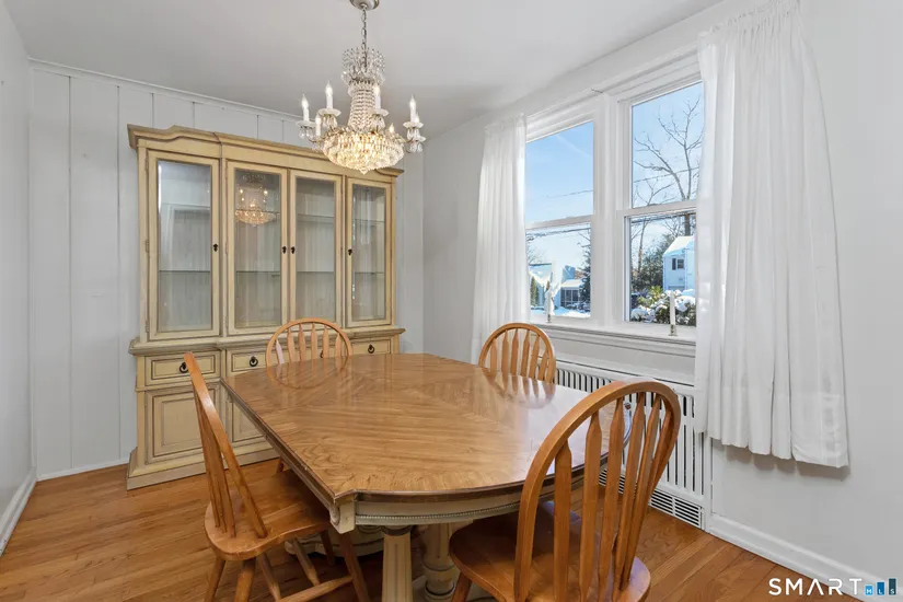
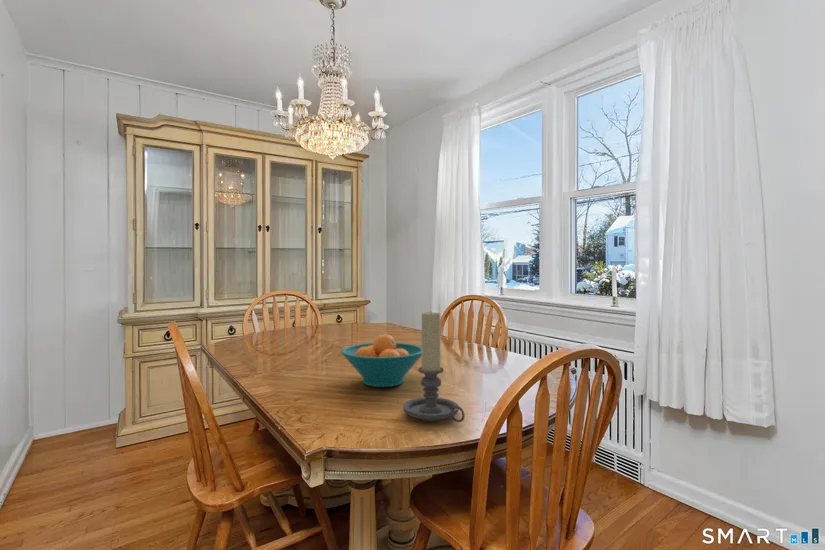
+ candle holder (435, 363)
+ fruit bowl (383, 358)
